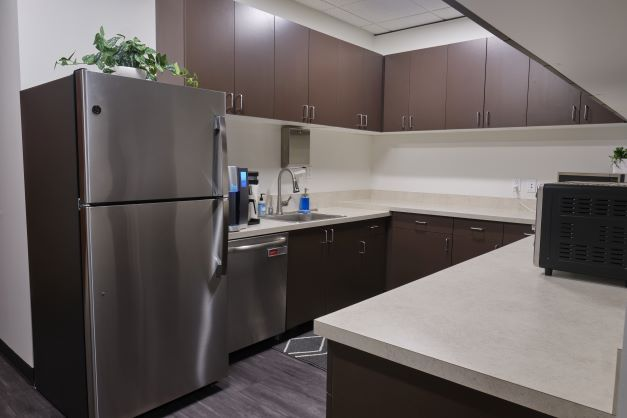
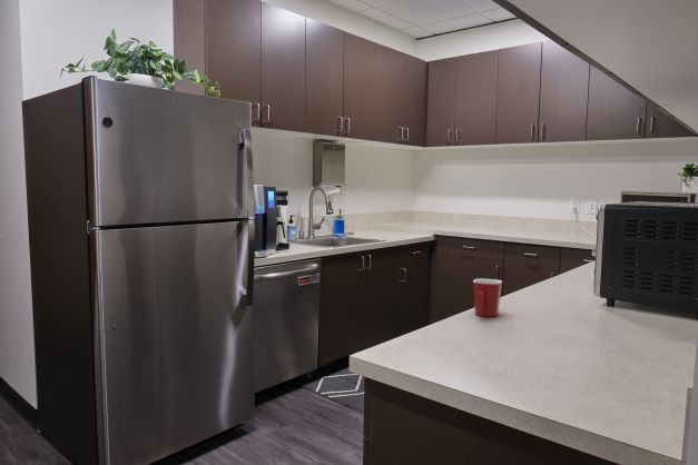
+ mug (484, 298)
